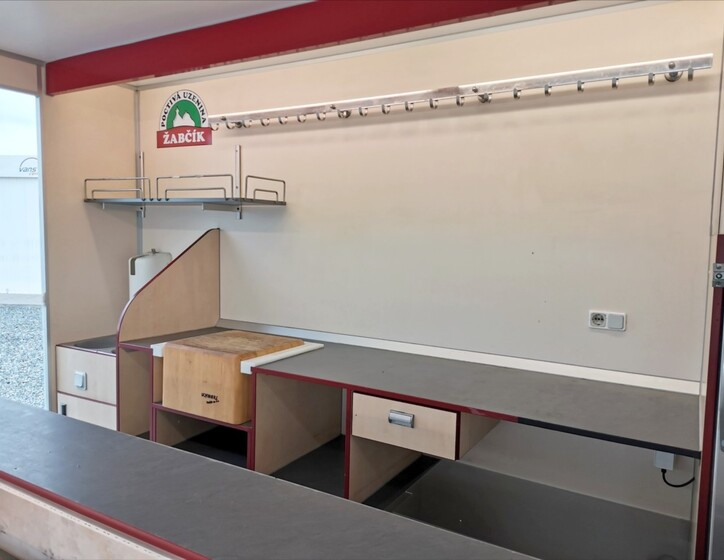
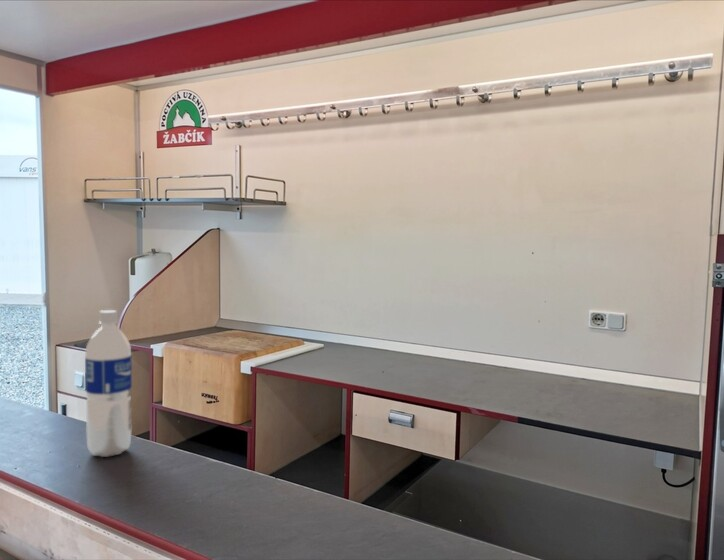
+ water bottle (108, 381)
